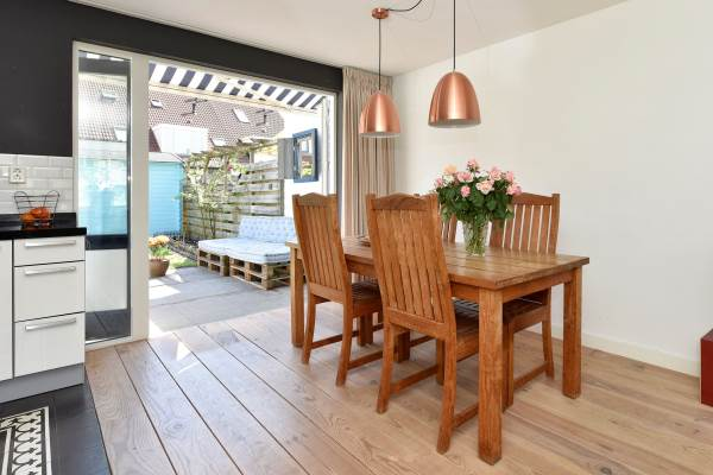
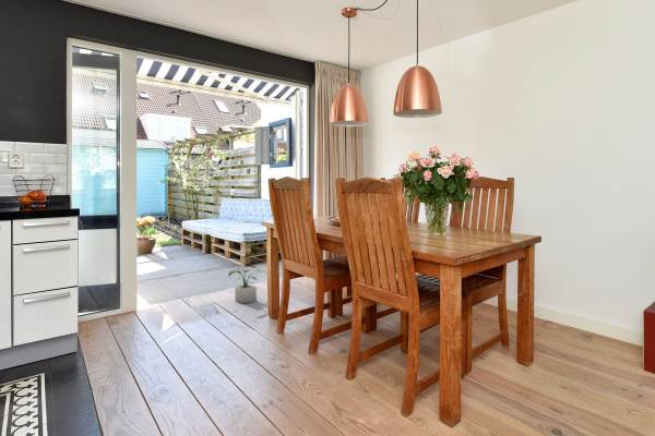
+ potted plant (243, 284)
